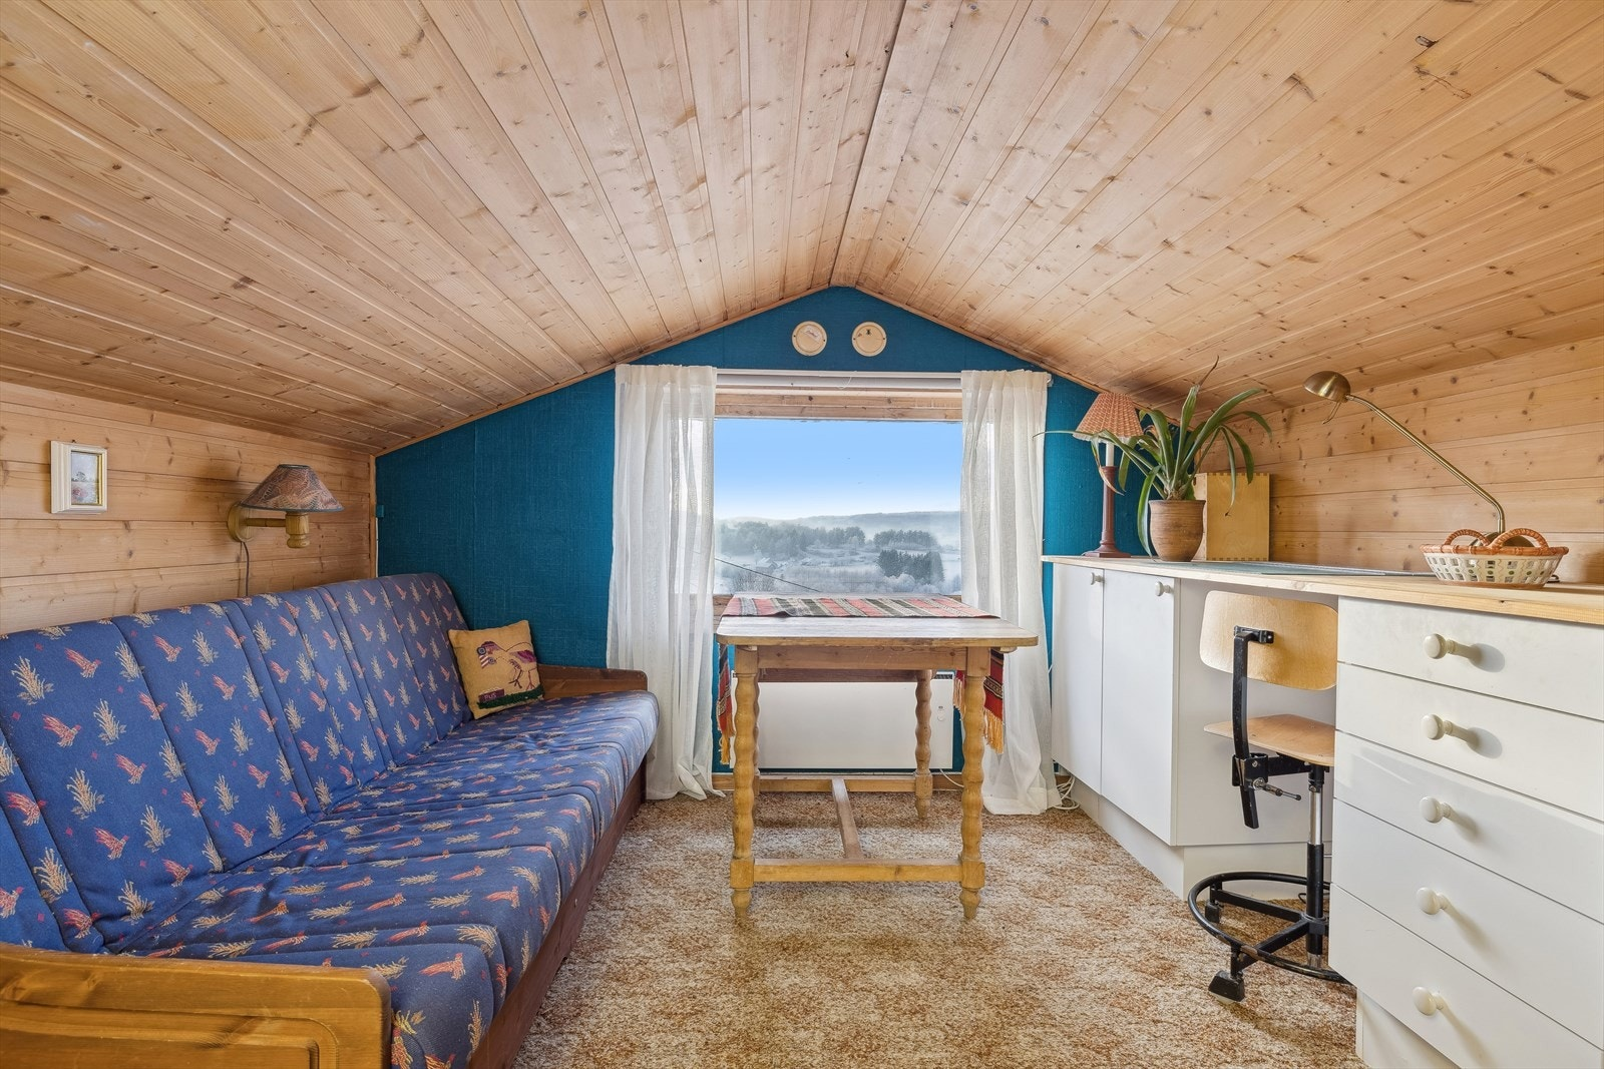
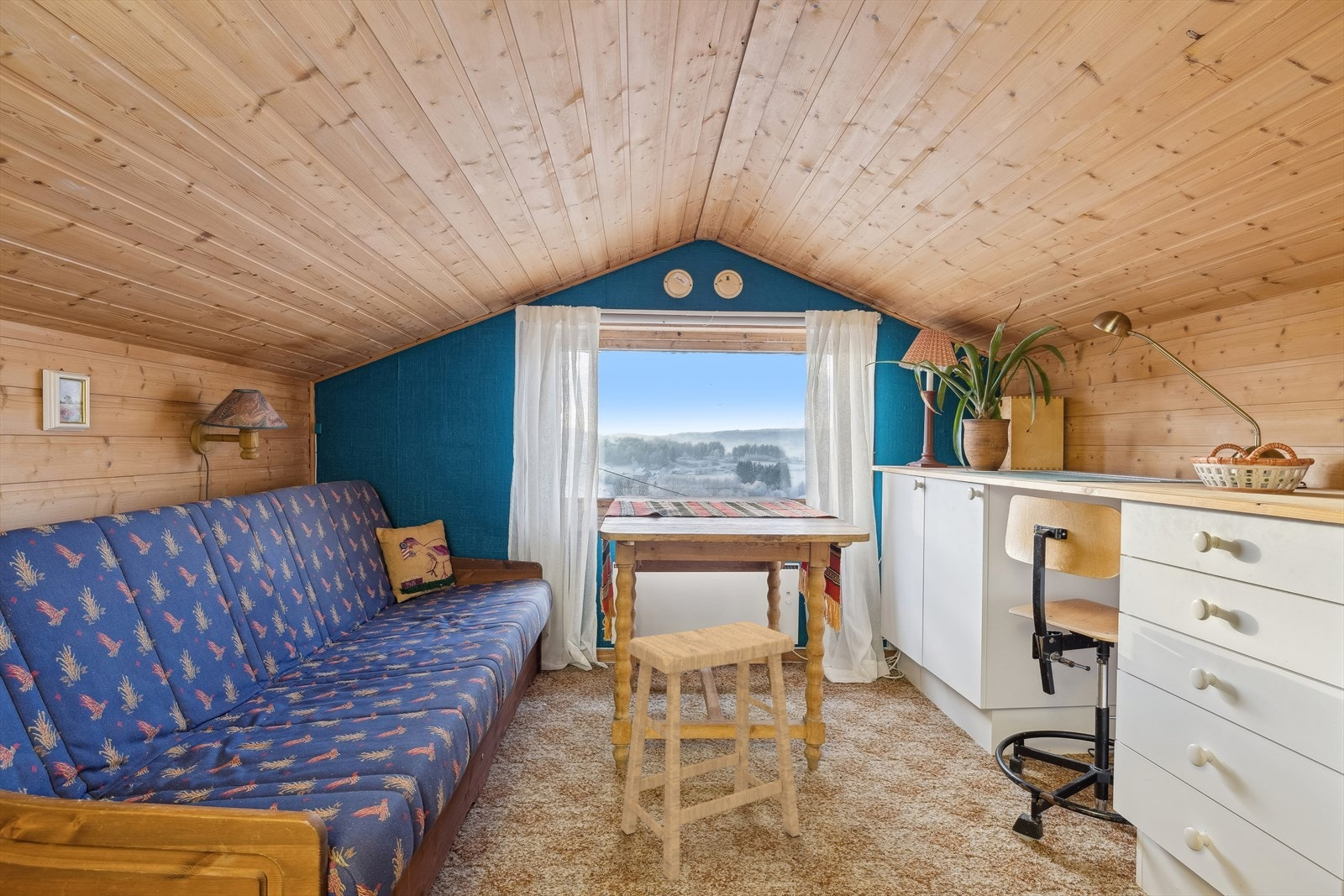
+ stool (715, 758)
